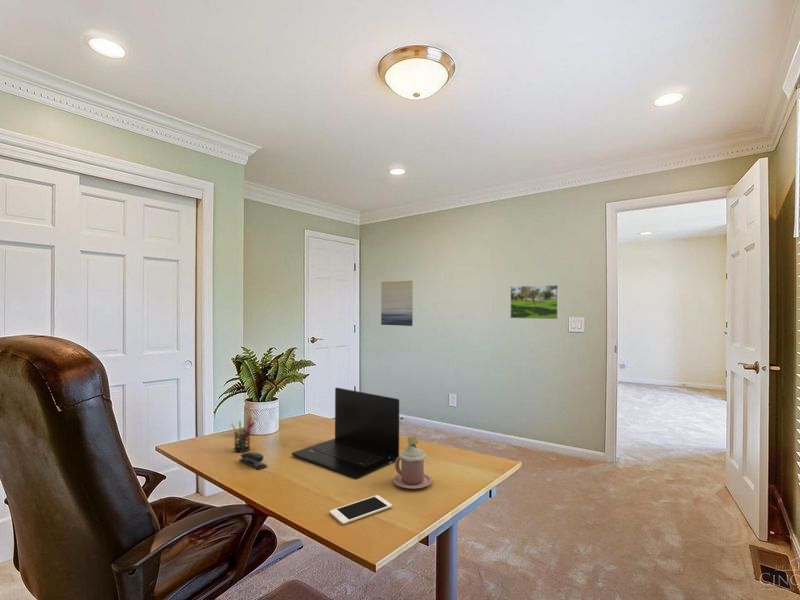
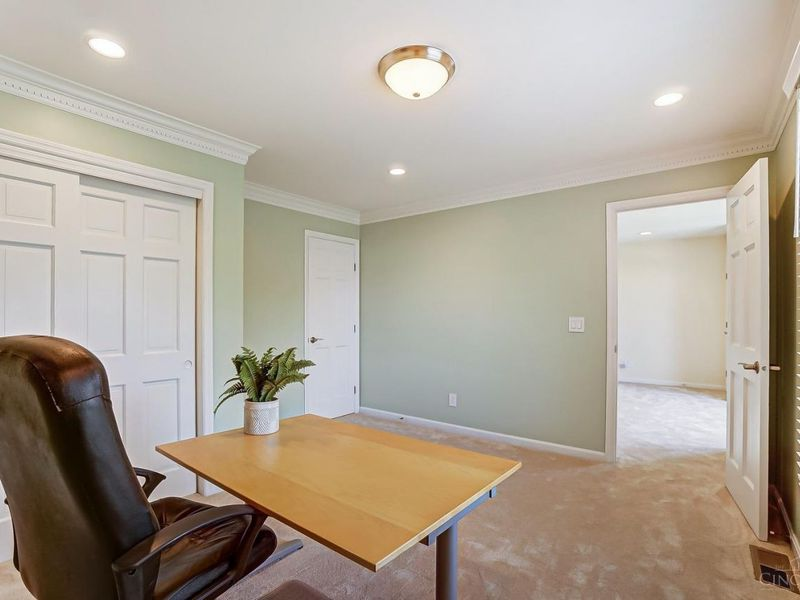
- wall art (396, 303)
- cell phone (361, 508)
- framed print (533, 302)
- mug (412, 459)
- stapler (252, 458)
- laptop (344, 427)
- pen holder (242, 434)
